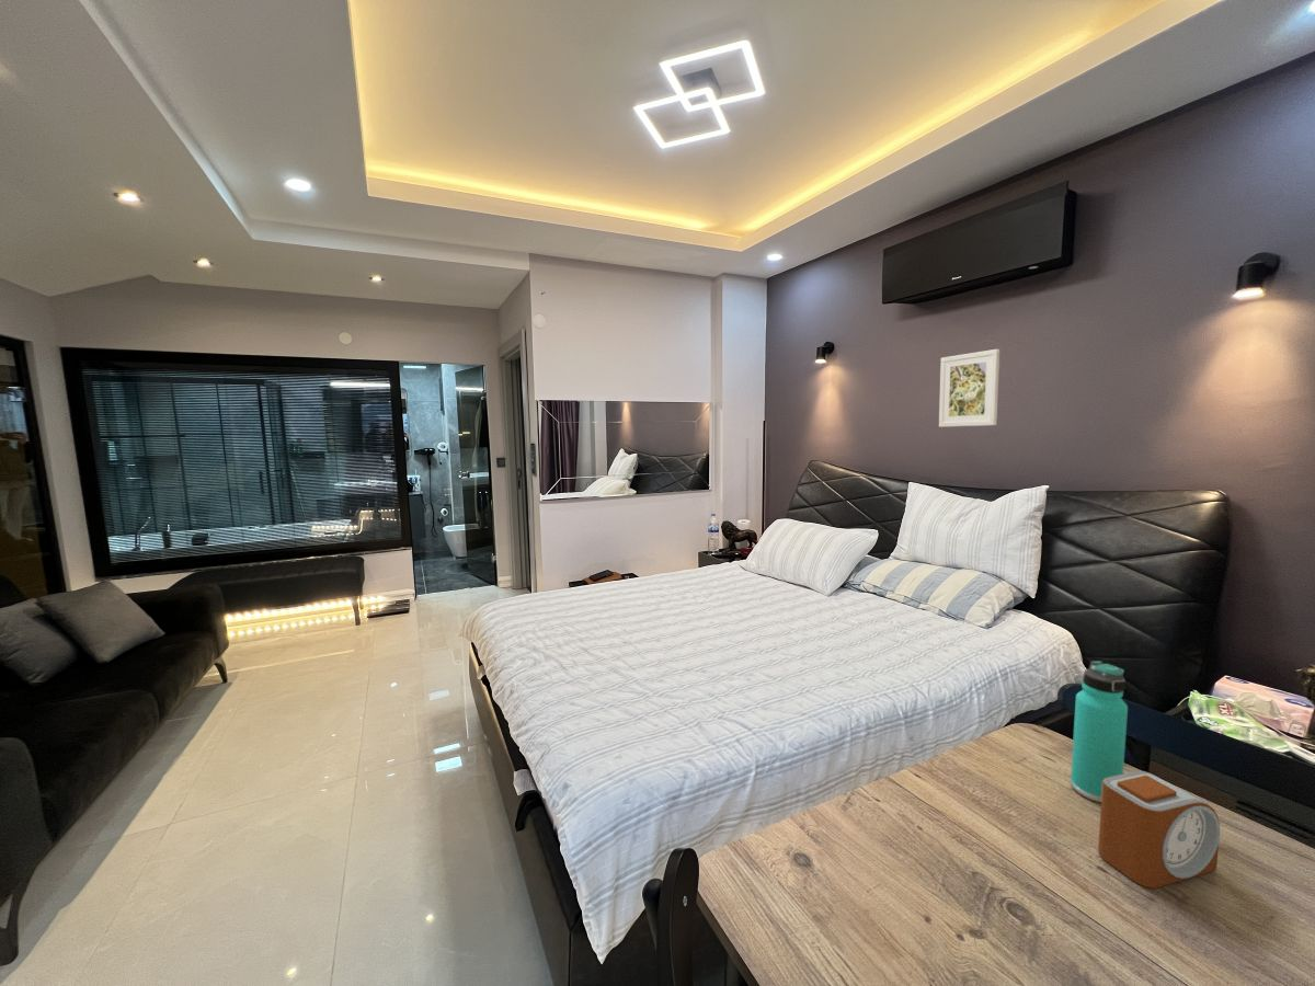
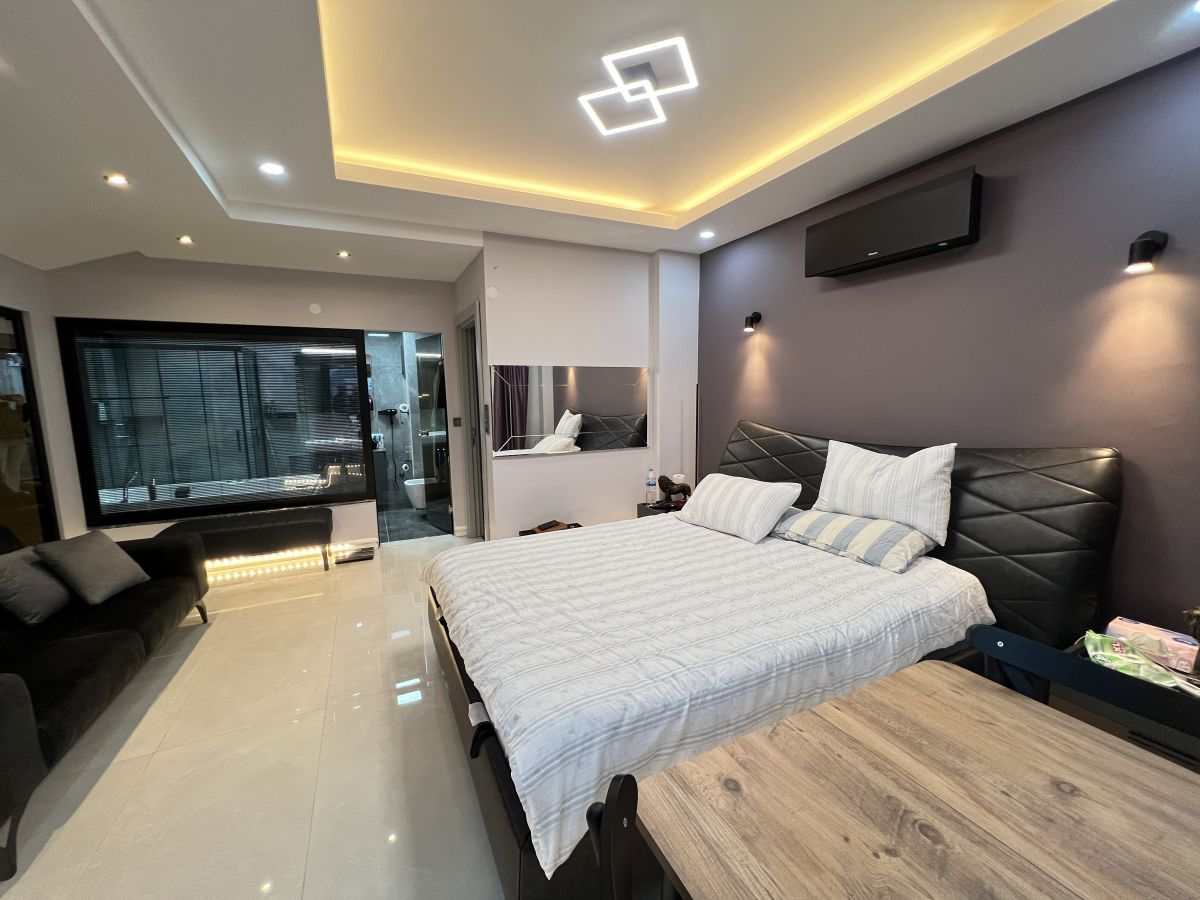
- alarm clock (1156, 823)
- thermos bottle (1099, 727)
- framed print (968, 390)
